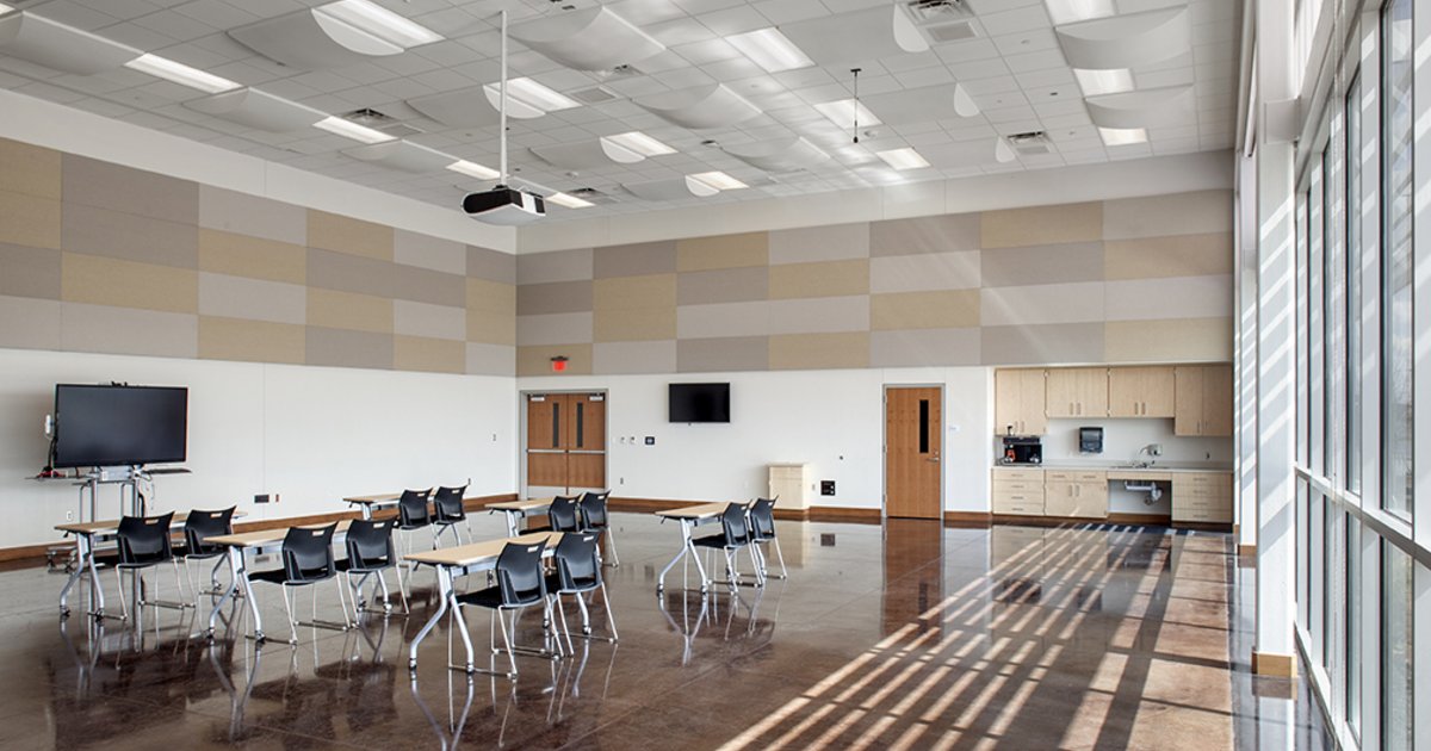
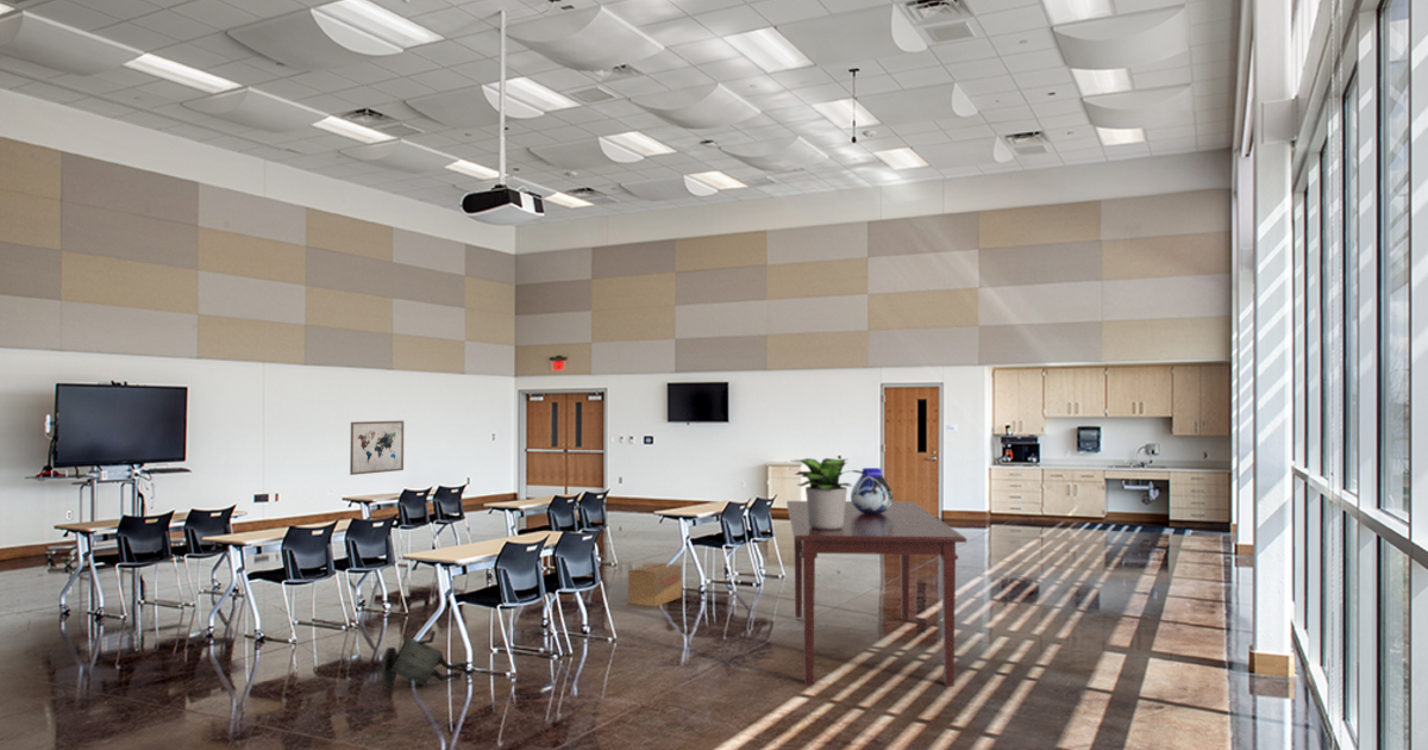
+ cardboard box (654, 583)
+ wall art (377, 446)
+ toy figure (424, 658)
+ dining table (863, 552)
+ vase (871, 490)
+ potted plant (827, 493)
